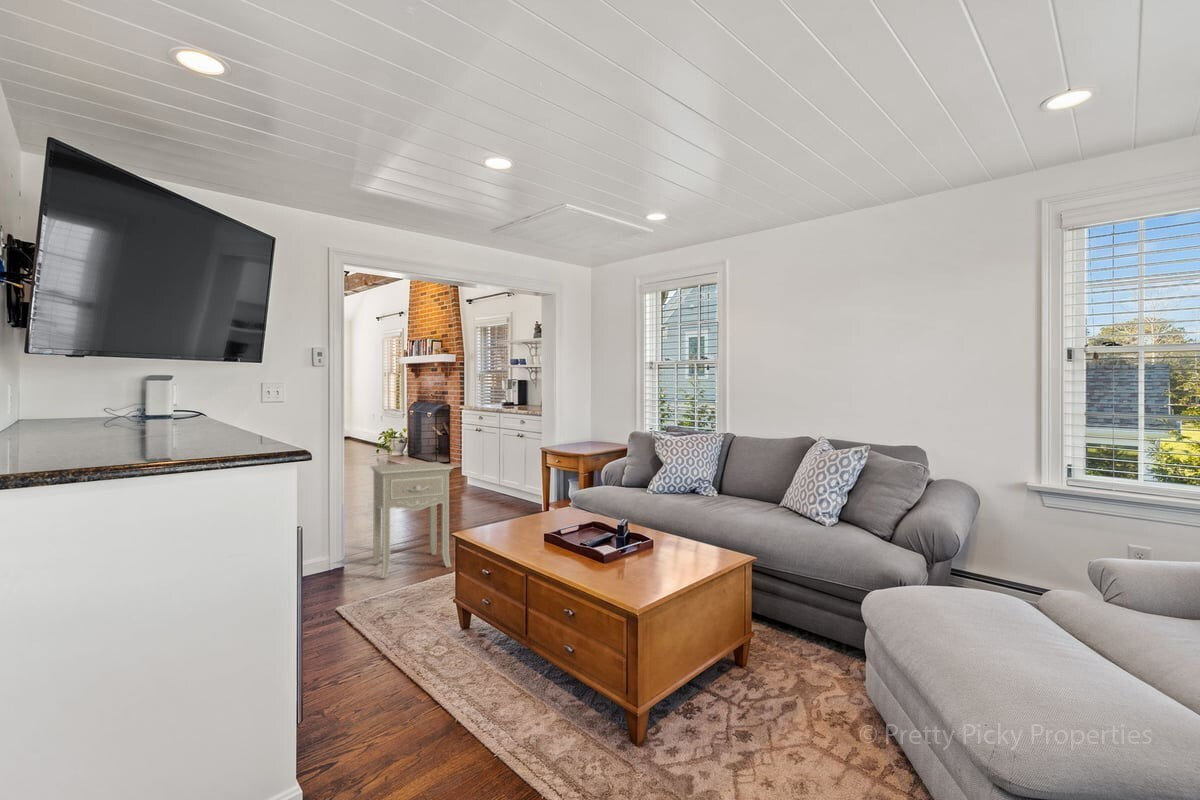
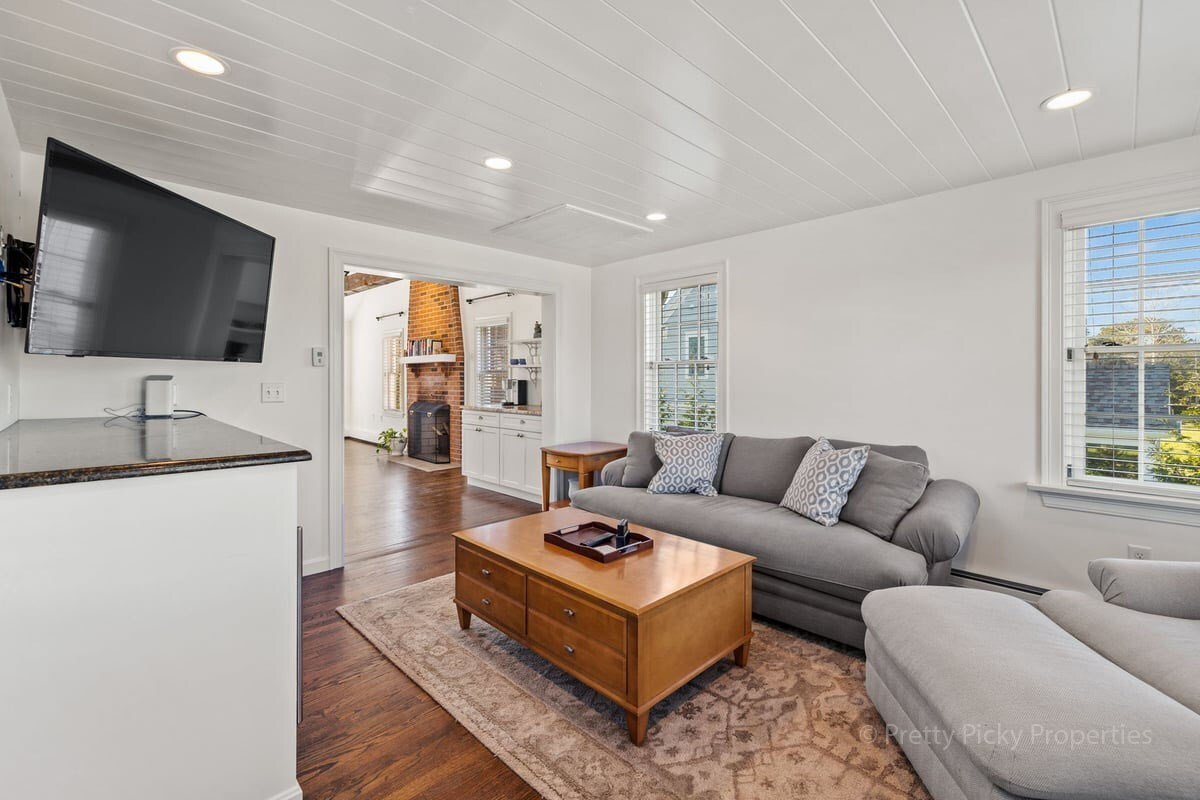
- nightstand (411, 509)
